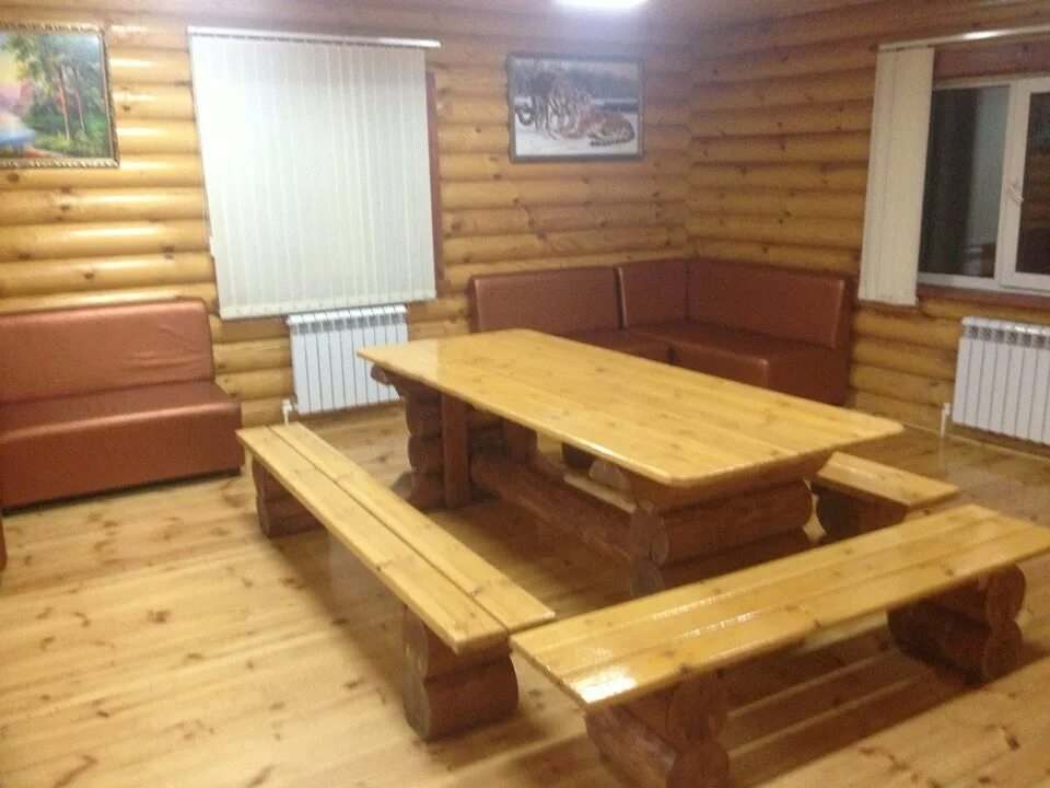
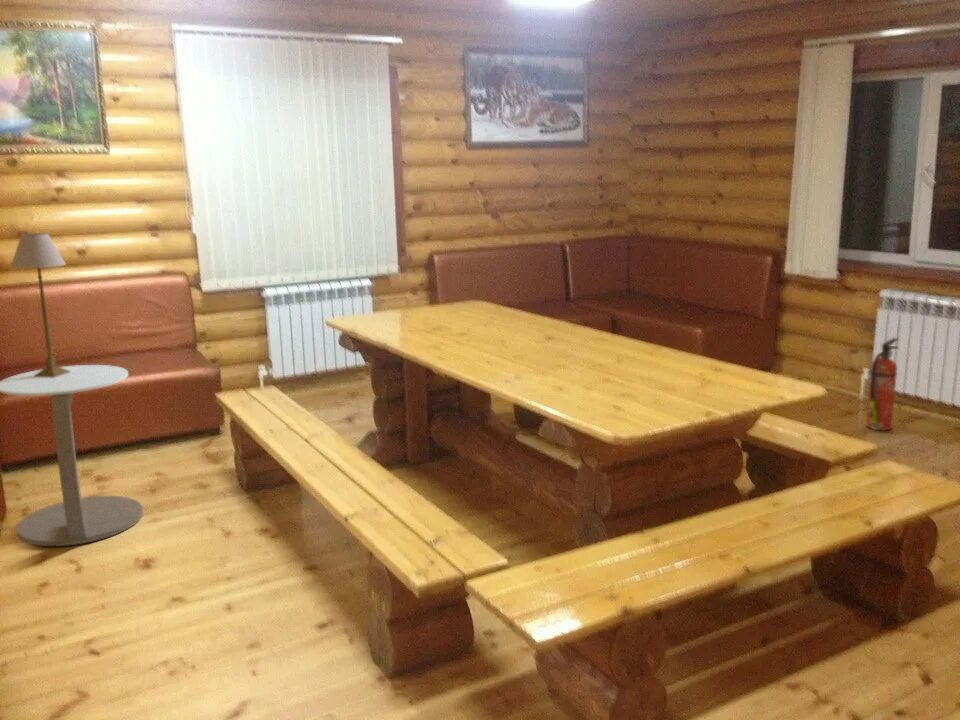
+ side table (72, 453)
+ table lamp (43, 305)
+ fire extinguisher (883, 384)
